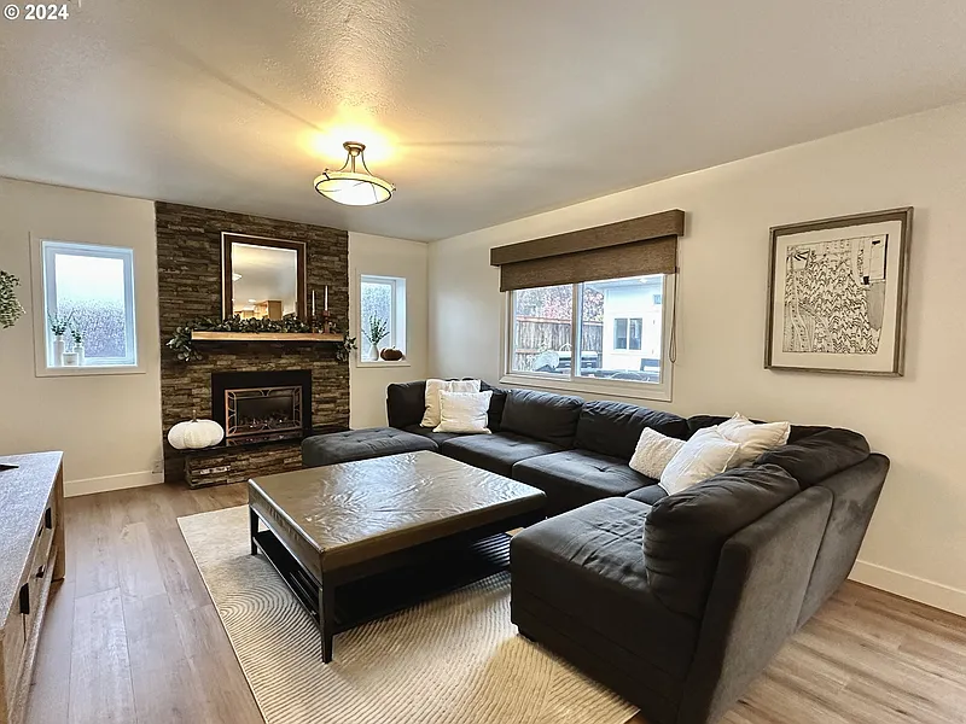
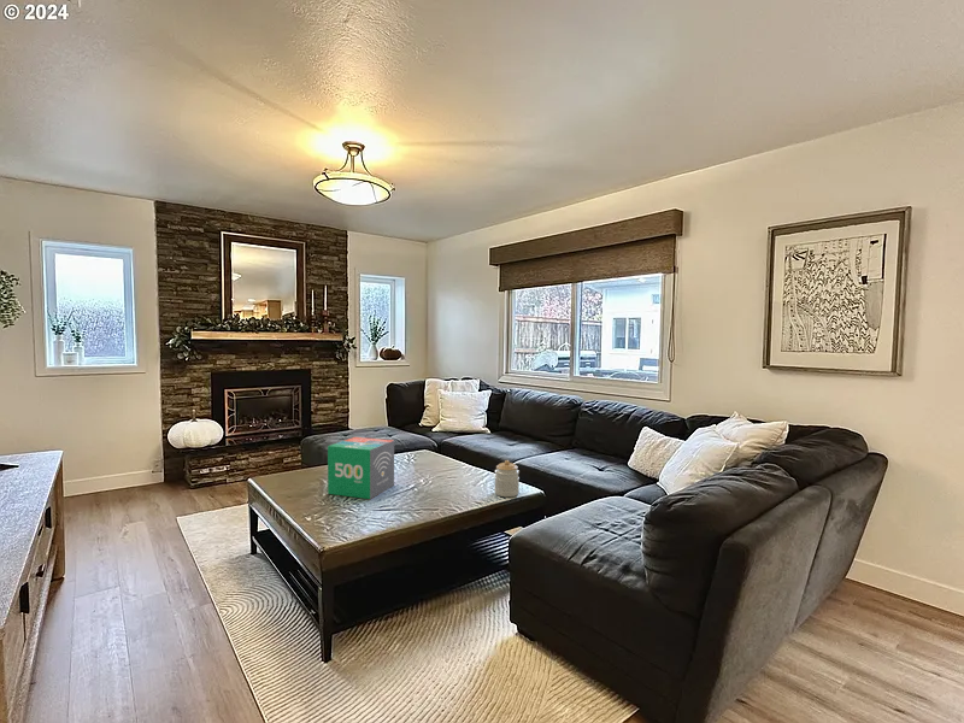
+ jar (506, 476)
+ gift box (362, 465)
